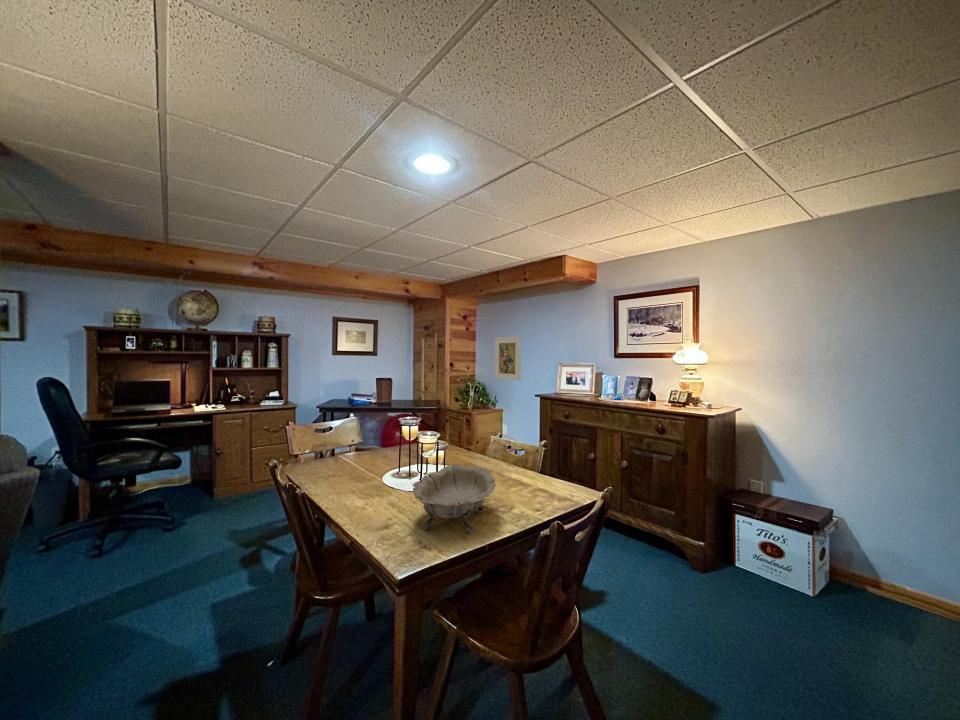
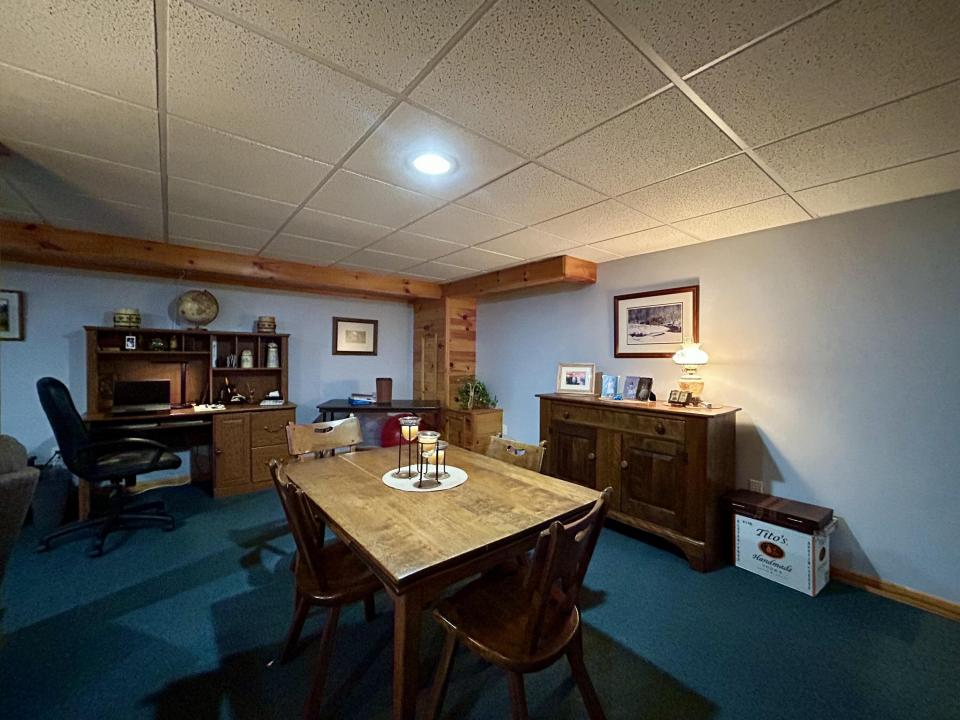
- decorative bowl (455, 499)
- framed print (507, 358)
